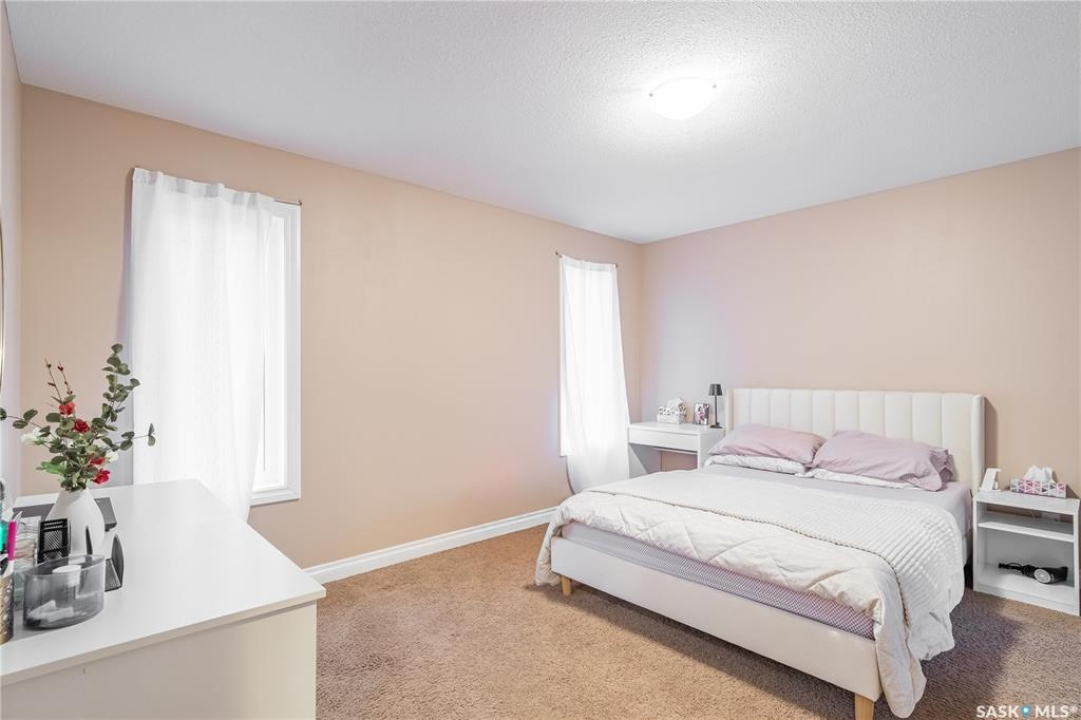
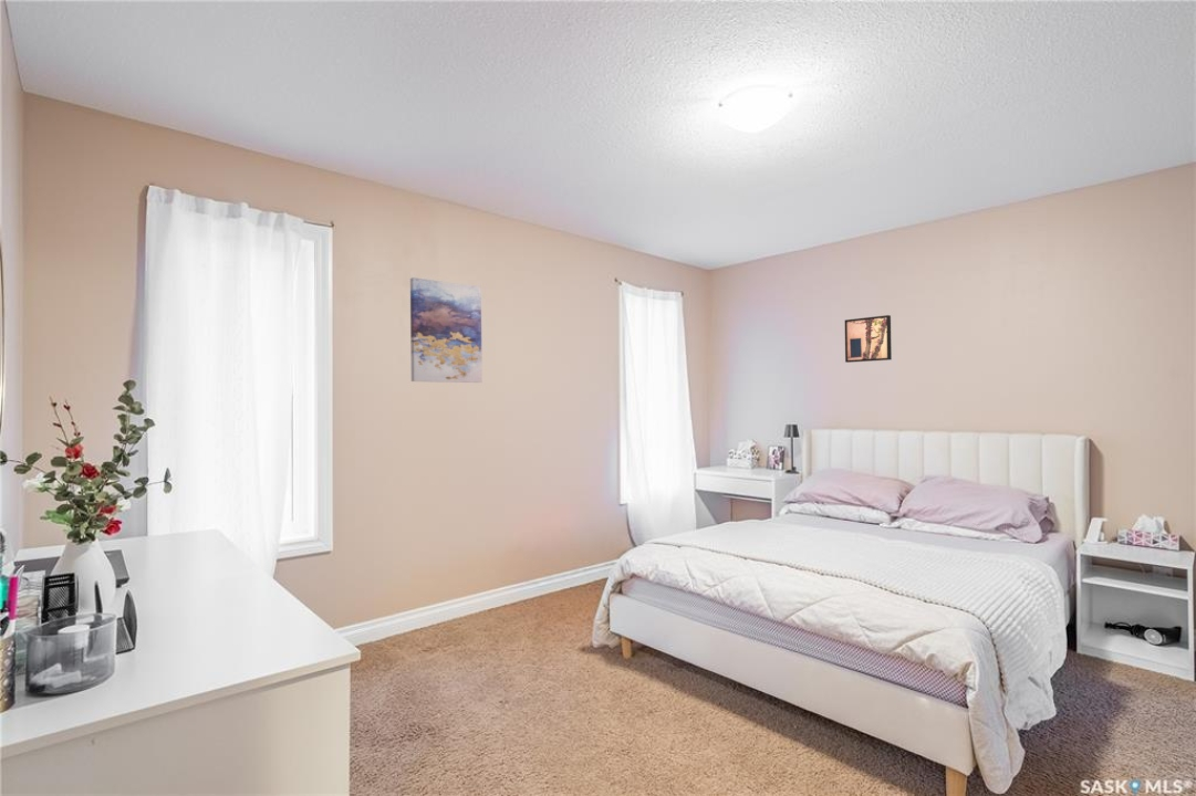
+ wall art (867, 339)
+ wall art (447, 332)
